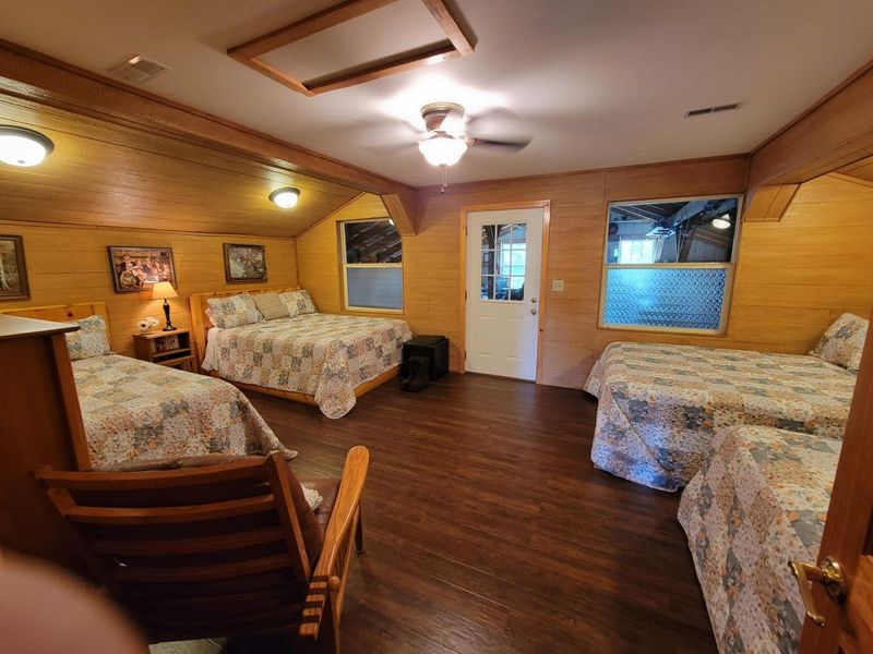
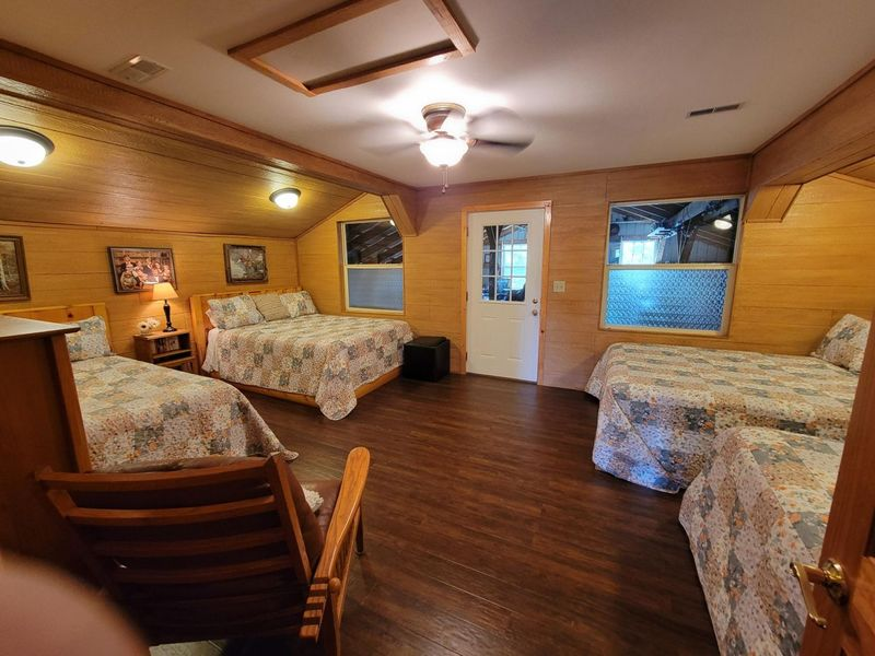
- boots (415, 373)
